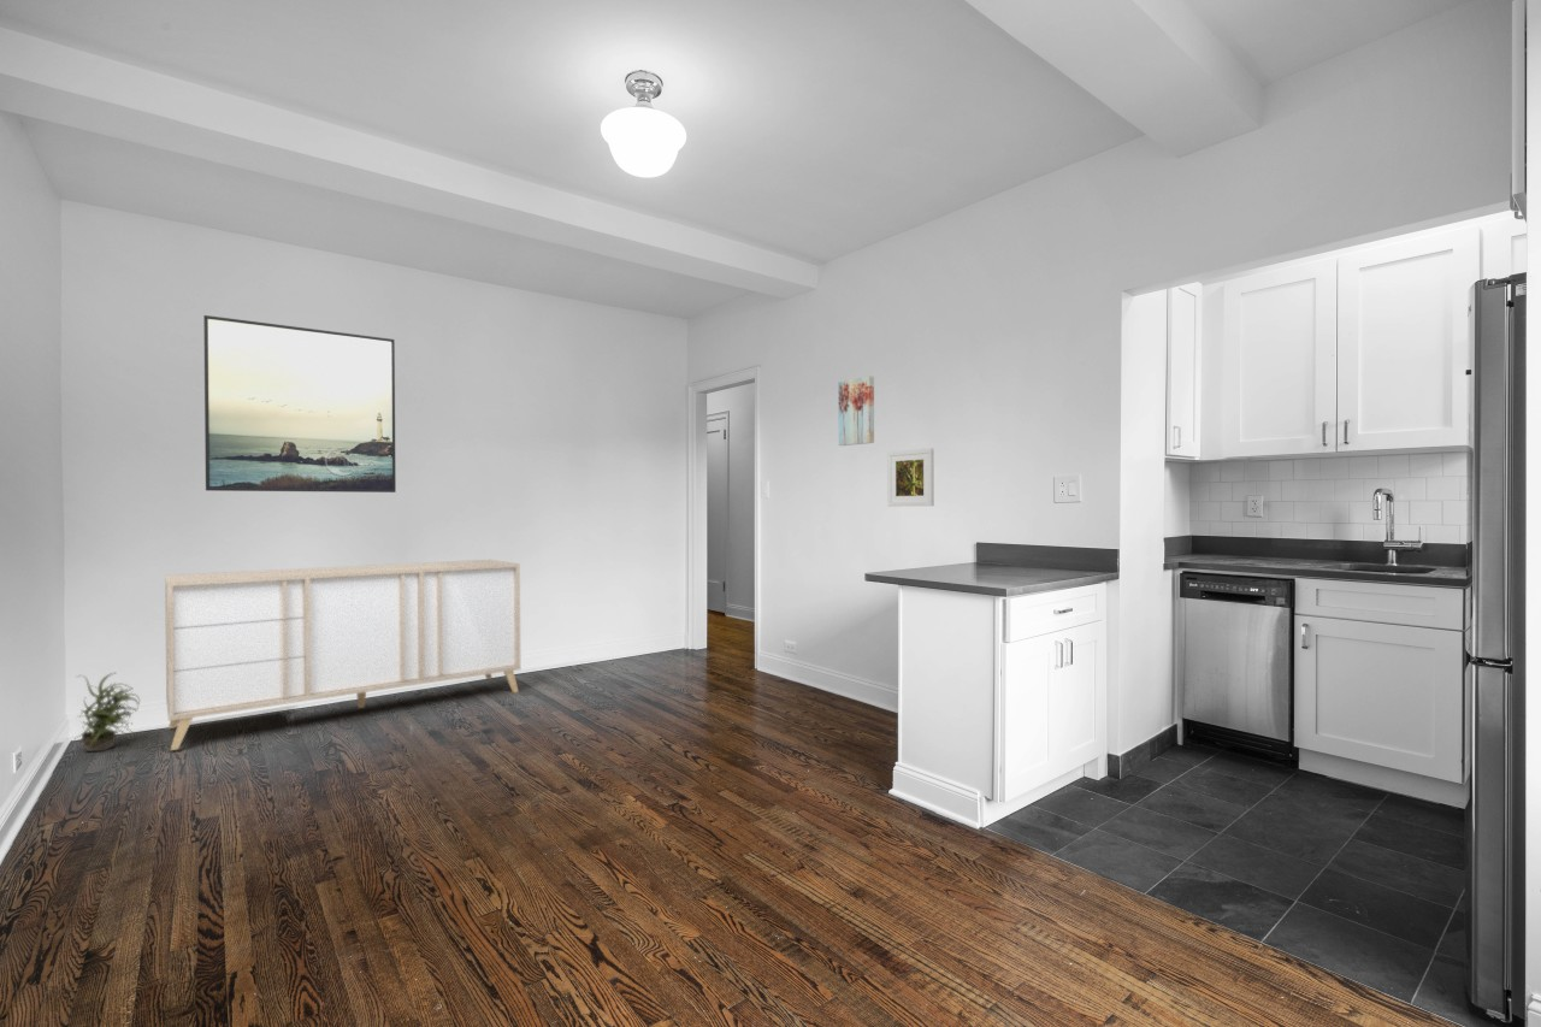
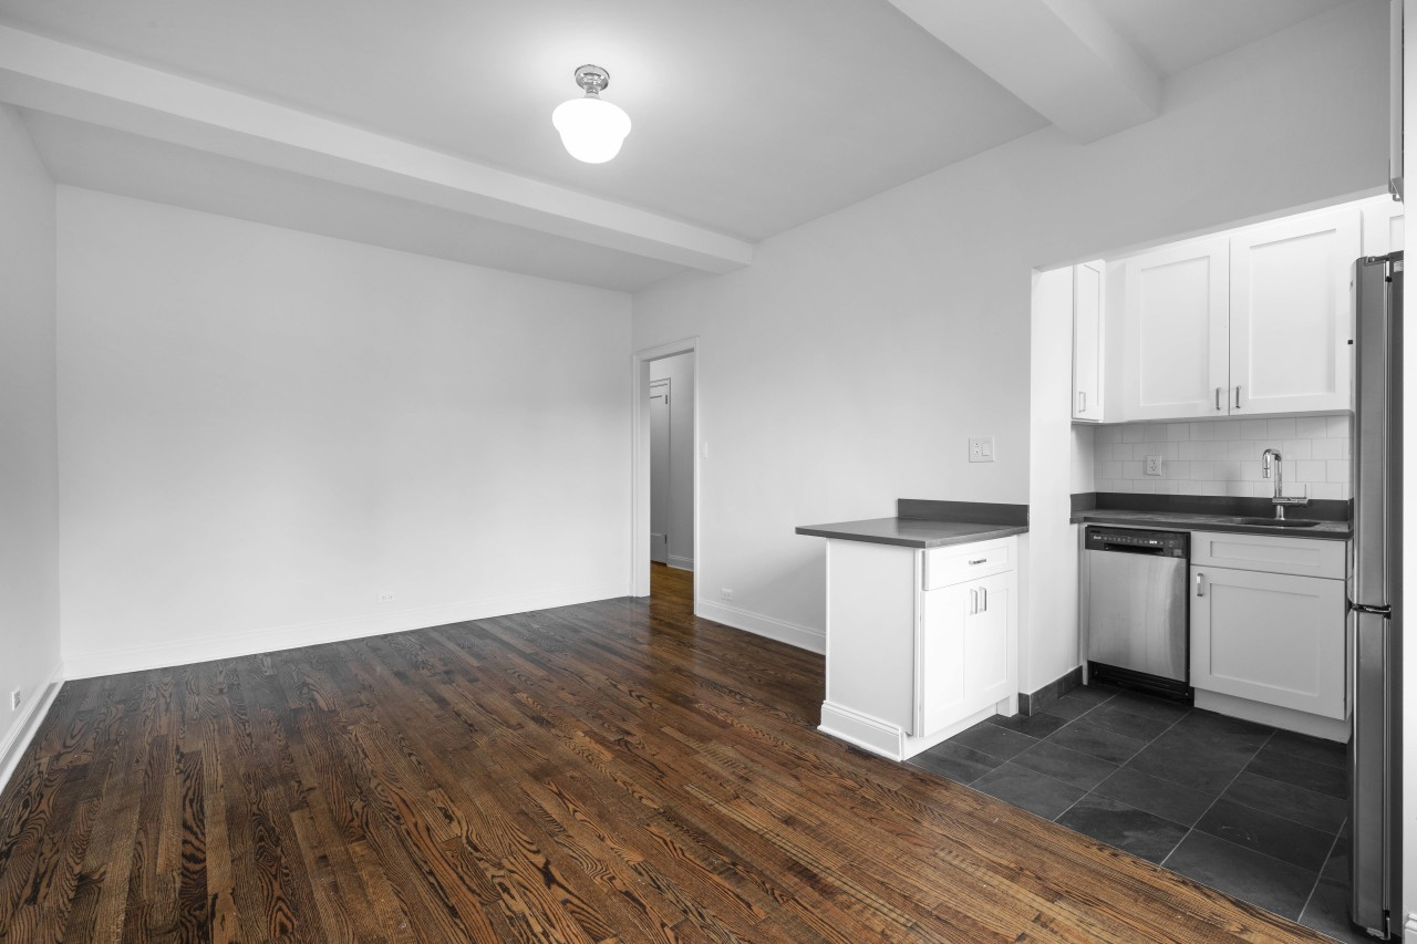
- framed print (306, 409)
- potted plant (107, 710)
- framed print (910, 478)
- cabinet (358, 638)
- wall art (855, 412)
